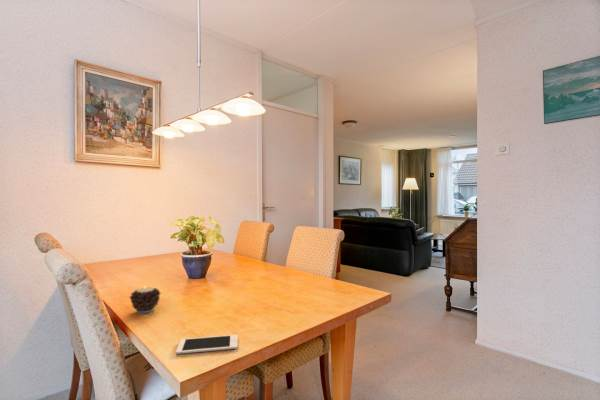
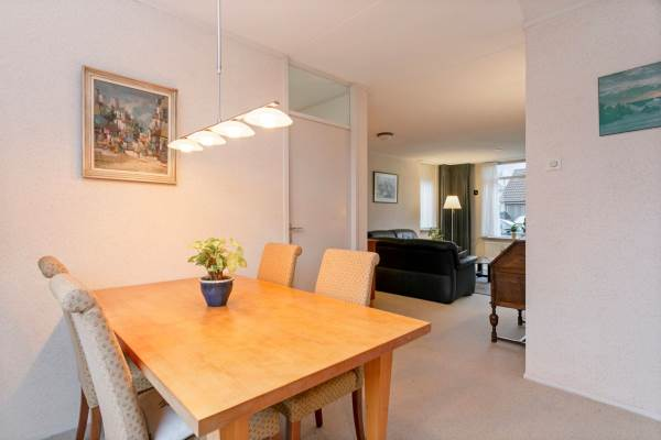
- candle (145, 297)
- cell phone (208, 343)
